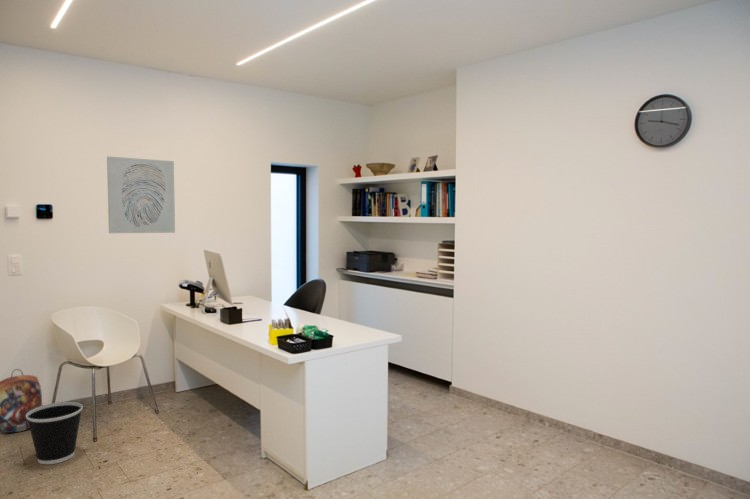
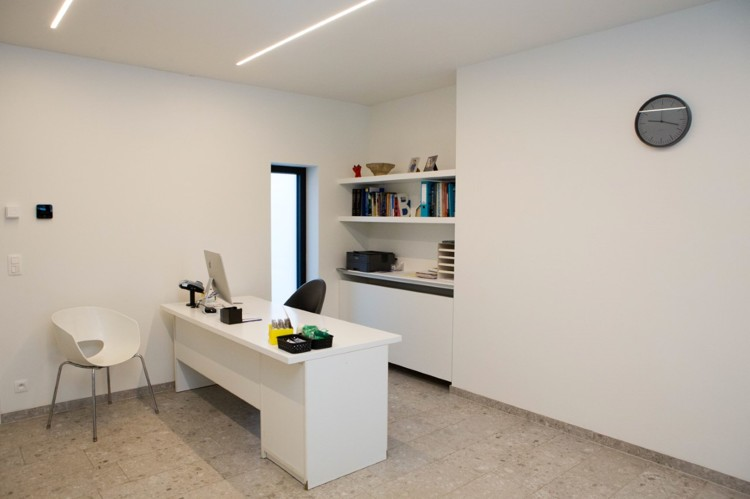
- wall art (142, 196)
- backpack (19, 400)
- wastebasket (55, 433)
